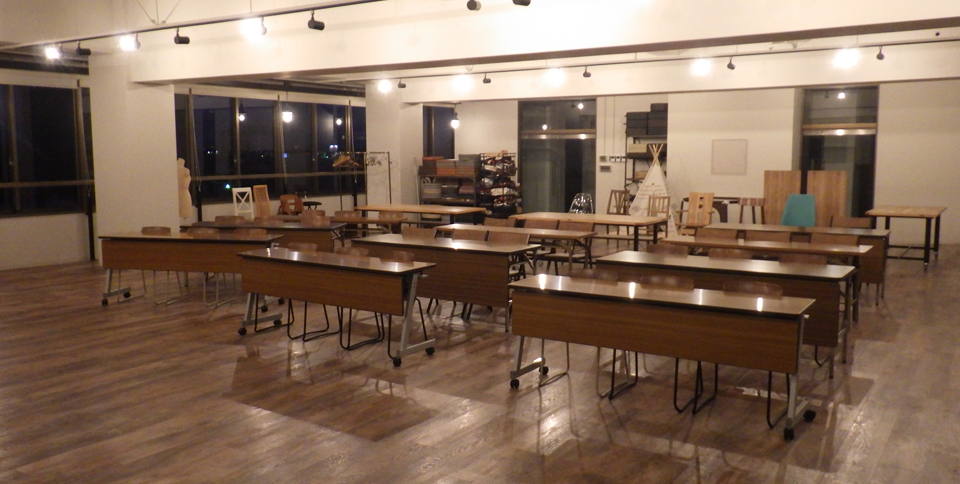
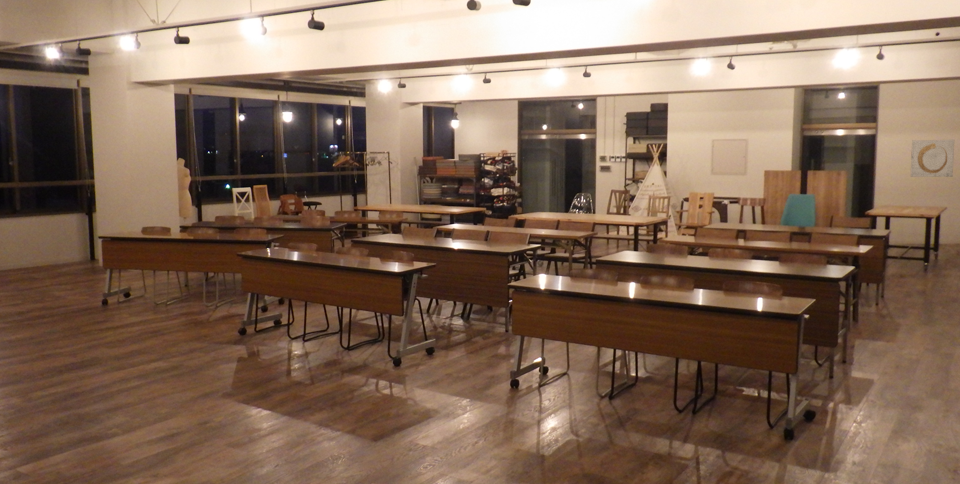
+ wall art (932, 158)
